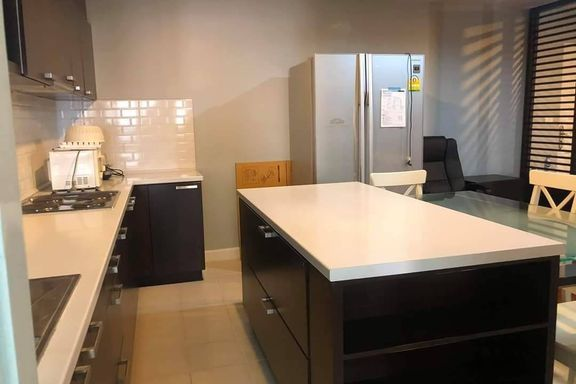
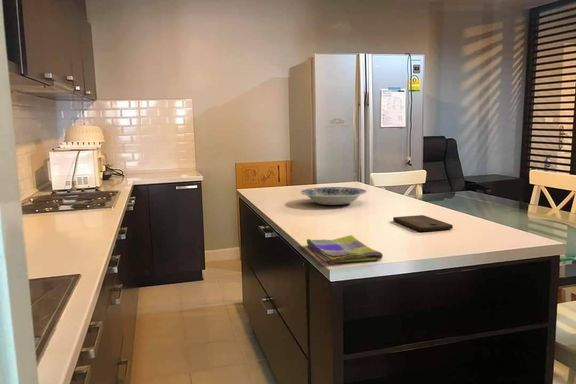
+ plate (333, 197)
+ dish towel (342, 248)
+ cutting board (421, 222)
